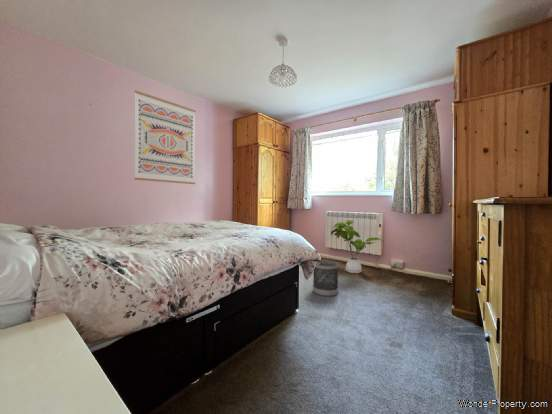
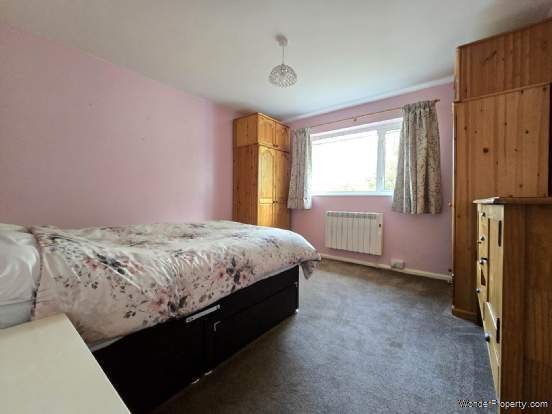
- wall art (167, 141)
- house plant (354, 246)
- wastebasket (325, 277)
